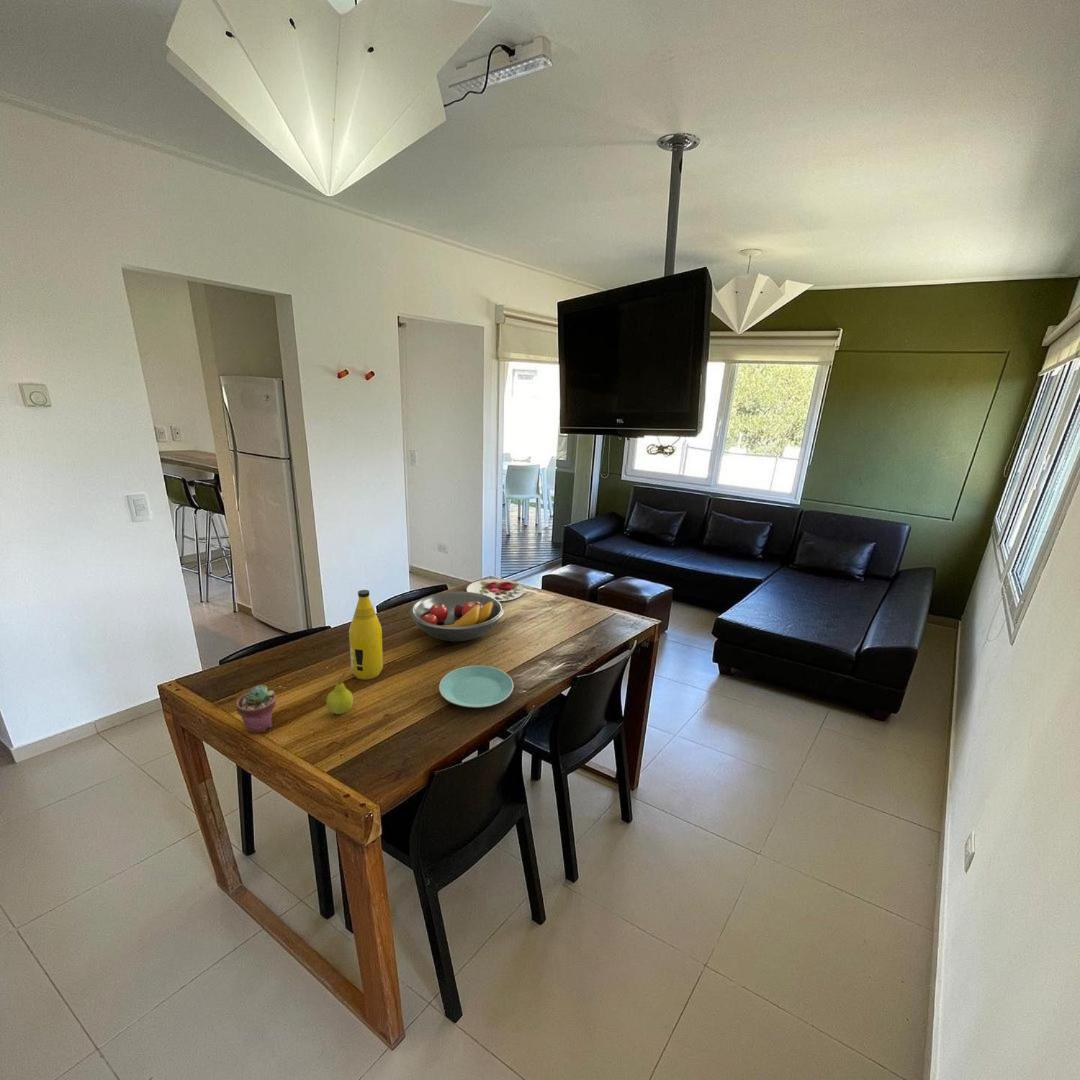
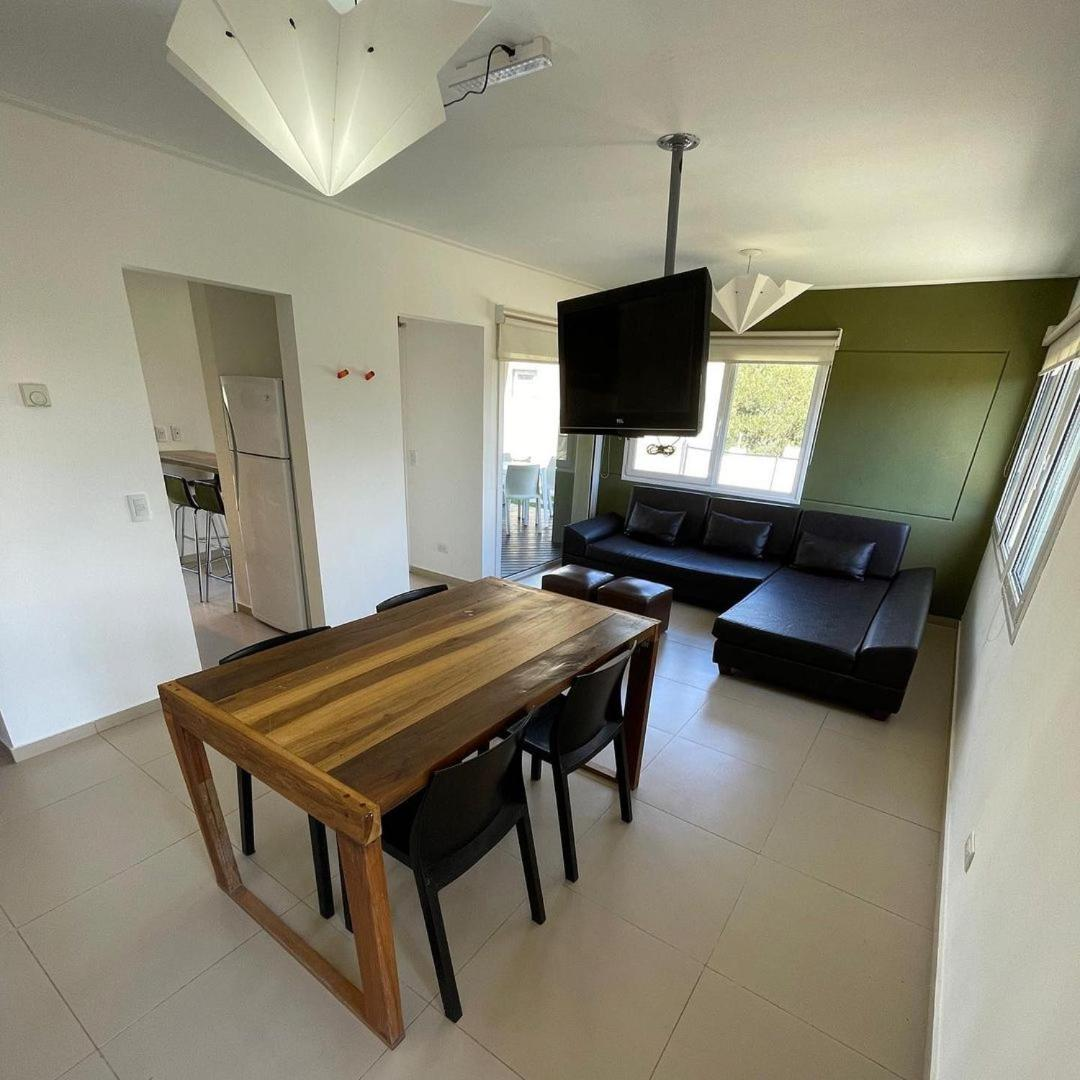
- fruit bowl (457, 616)
- plate (476, 688)
- fruit (339, 693)
- bottle (365, 633)
- plate (495, 589)
- potted succulent (257, 707)
